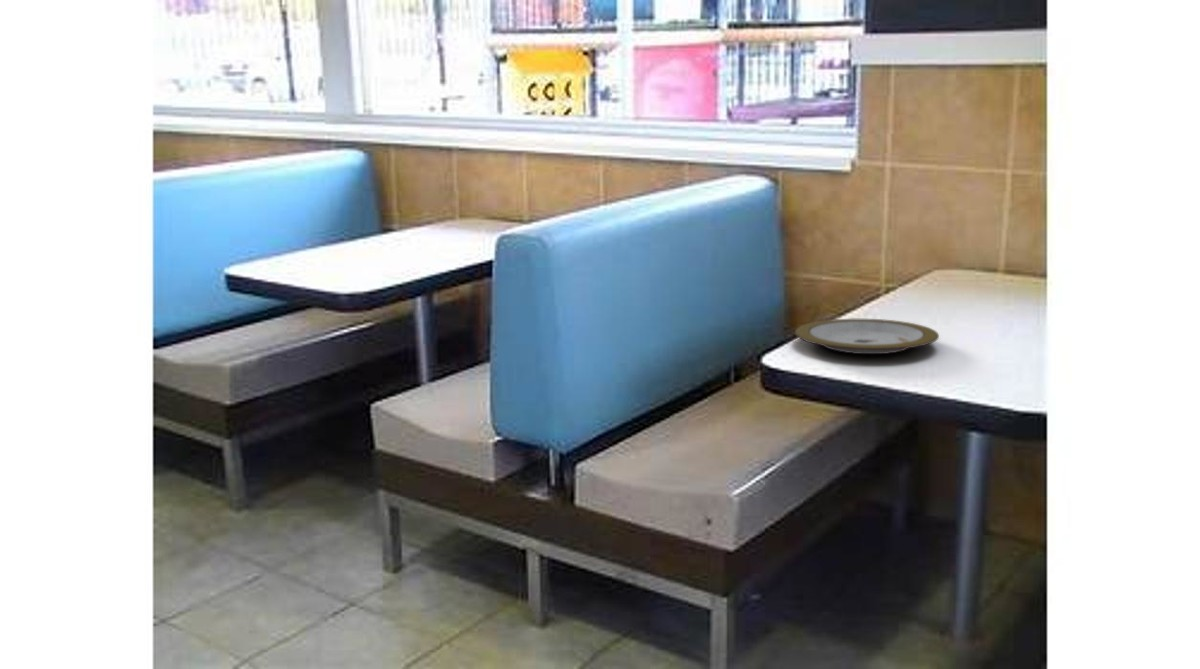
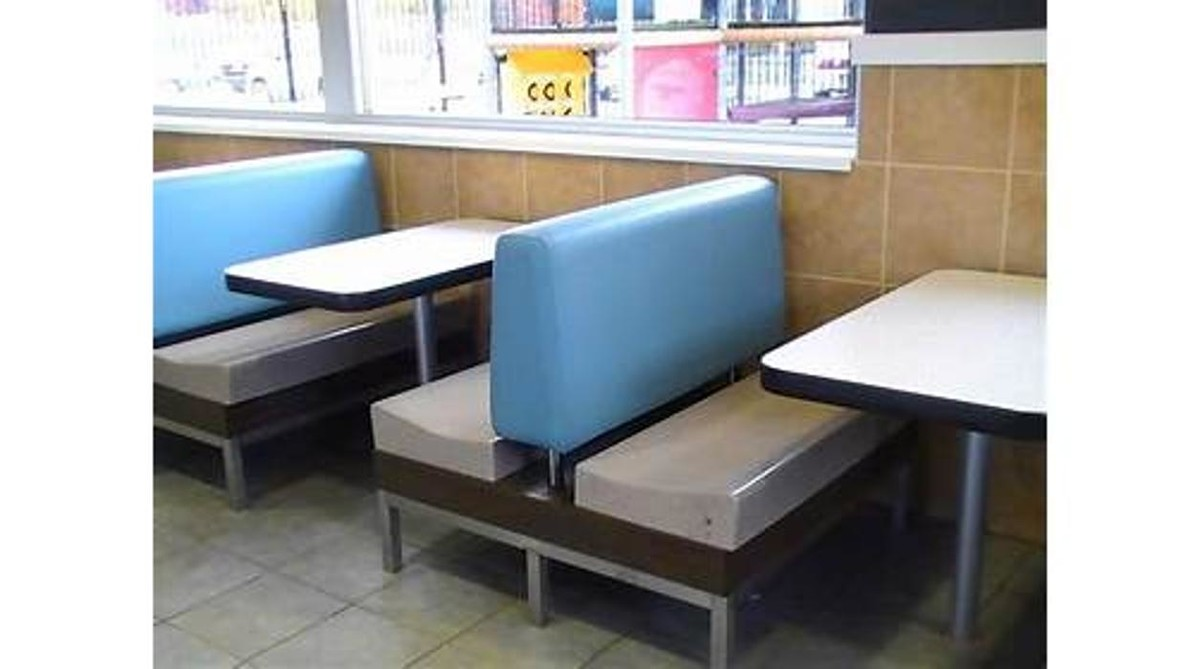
- plate (865, 338)
